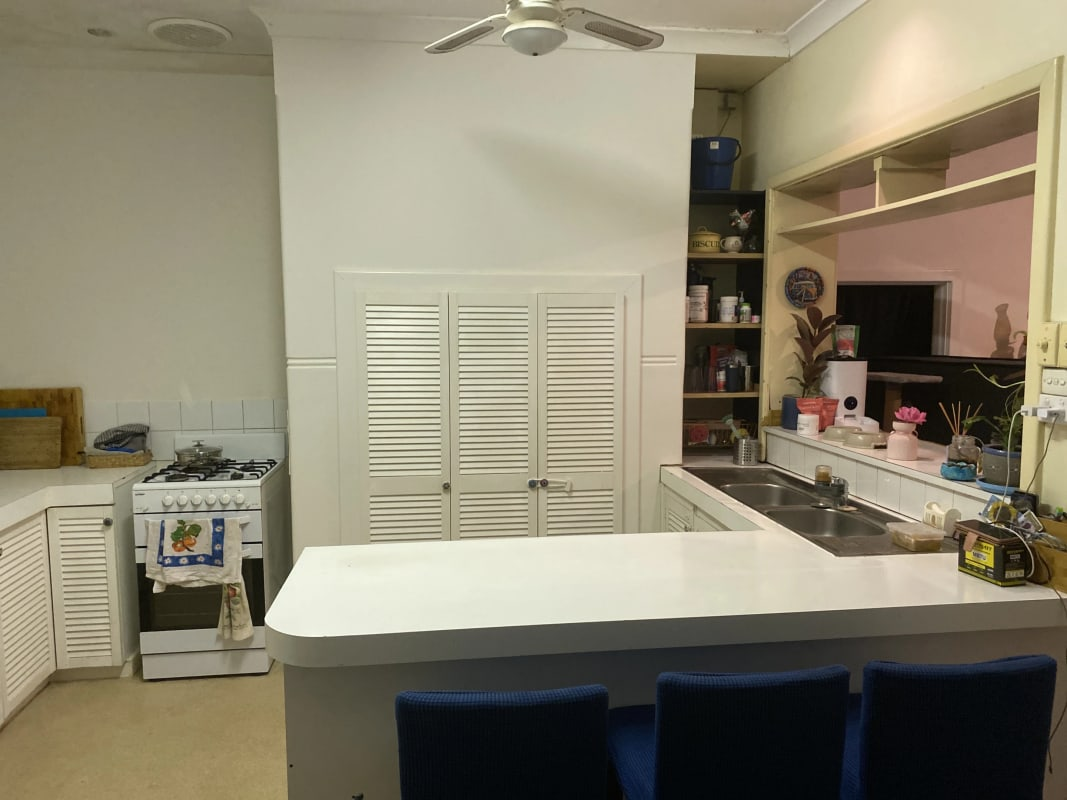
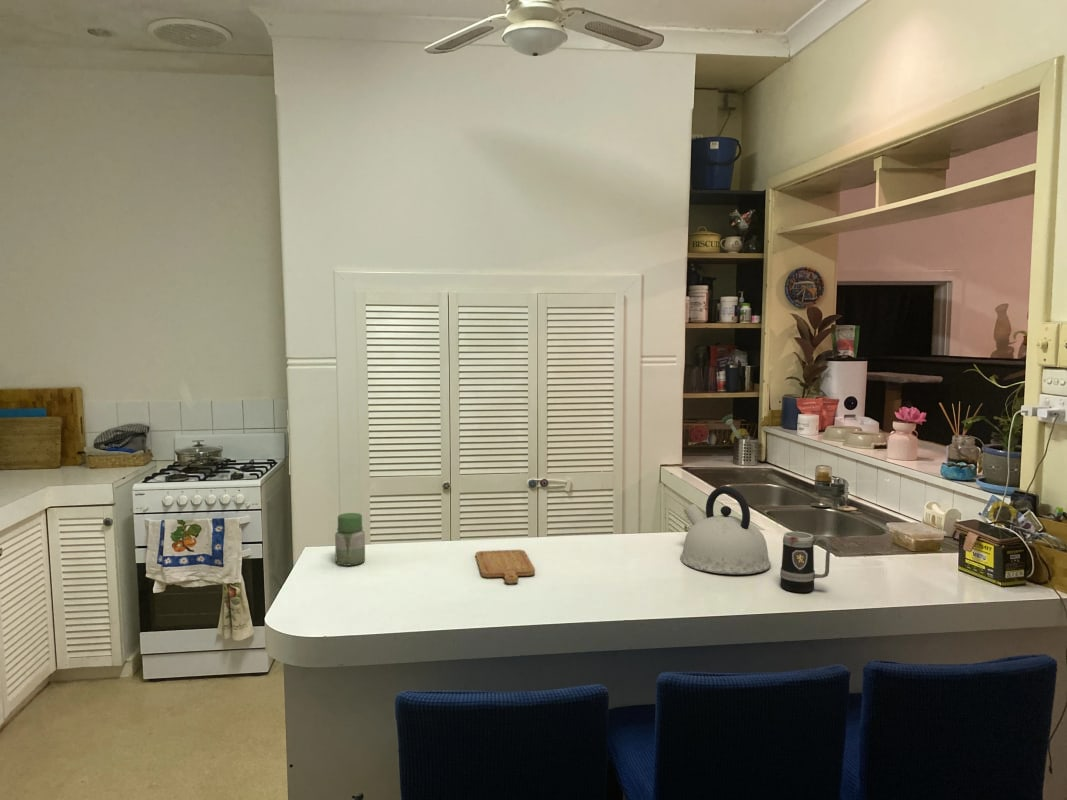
+ mug (805, 561)
+ chopping board (505, 565)
+ kettle (722, 523)
+ jar (350, 538)
